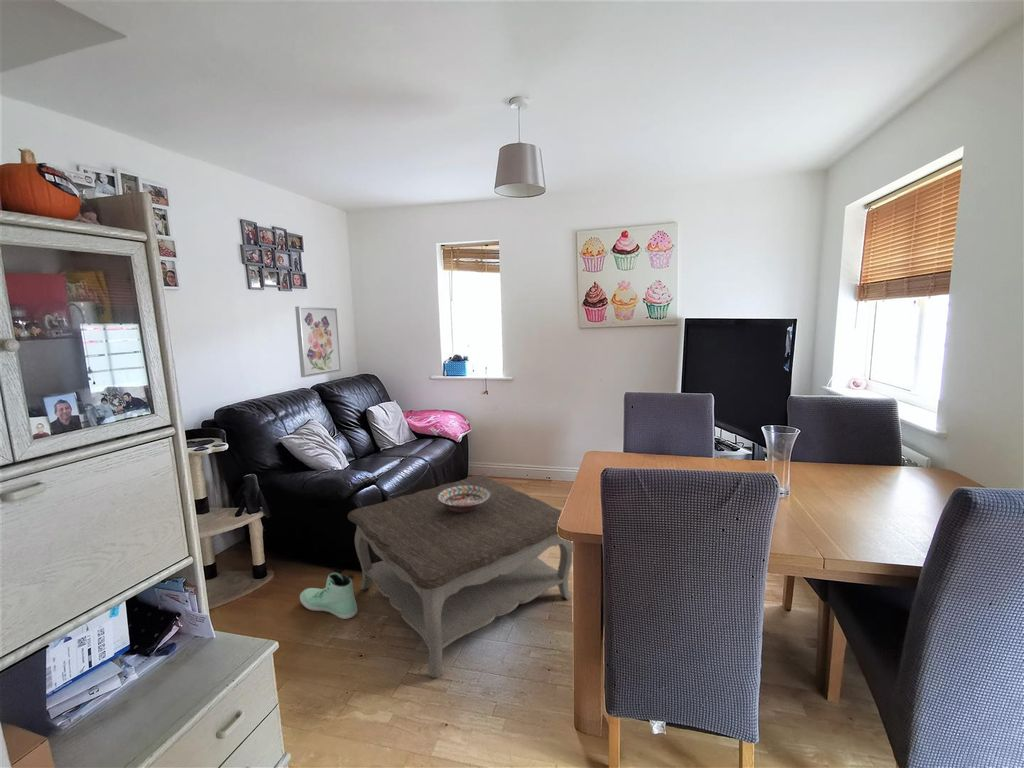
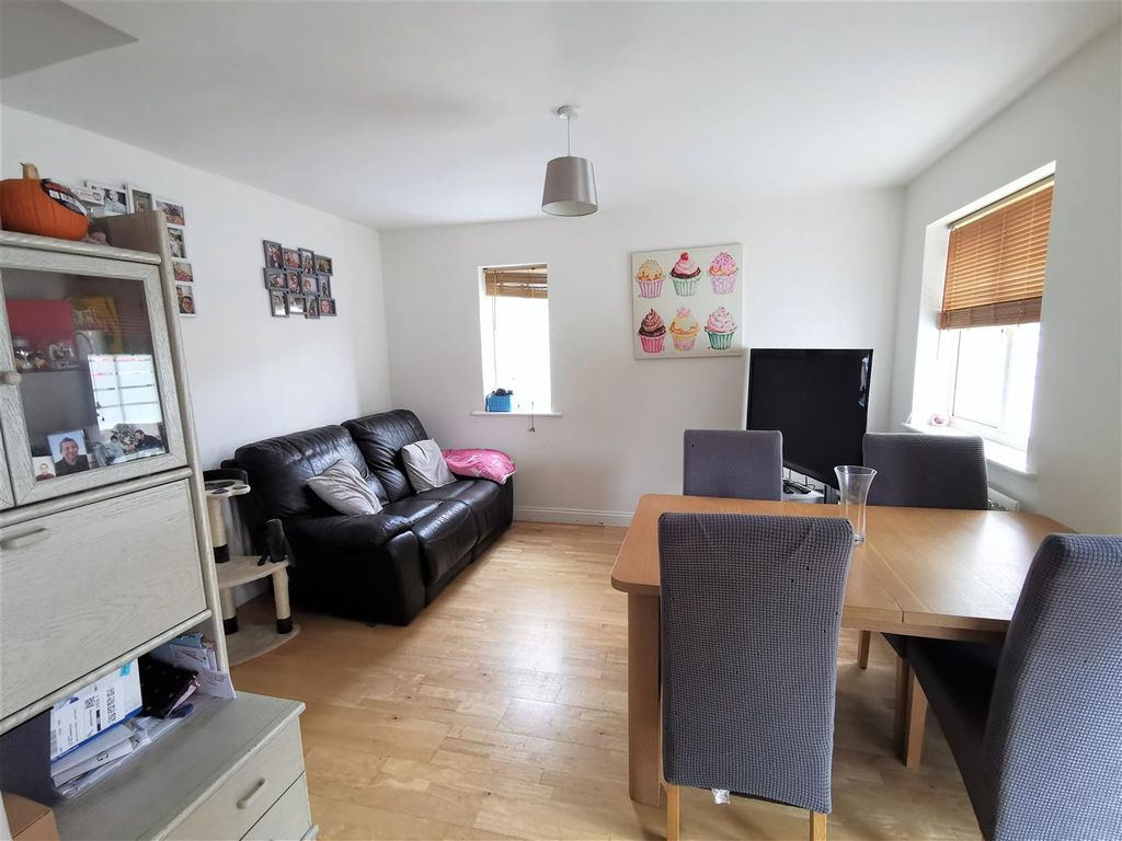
- wall art (319, 341)
- decorative bowl (463, 500)
- sneaker (326, 589)
- coffee table (462, 553)
